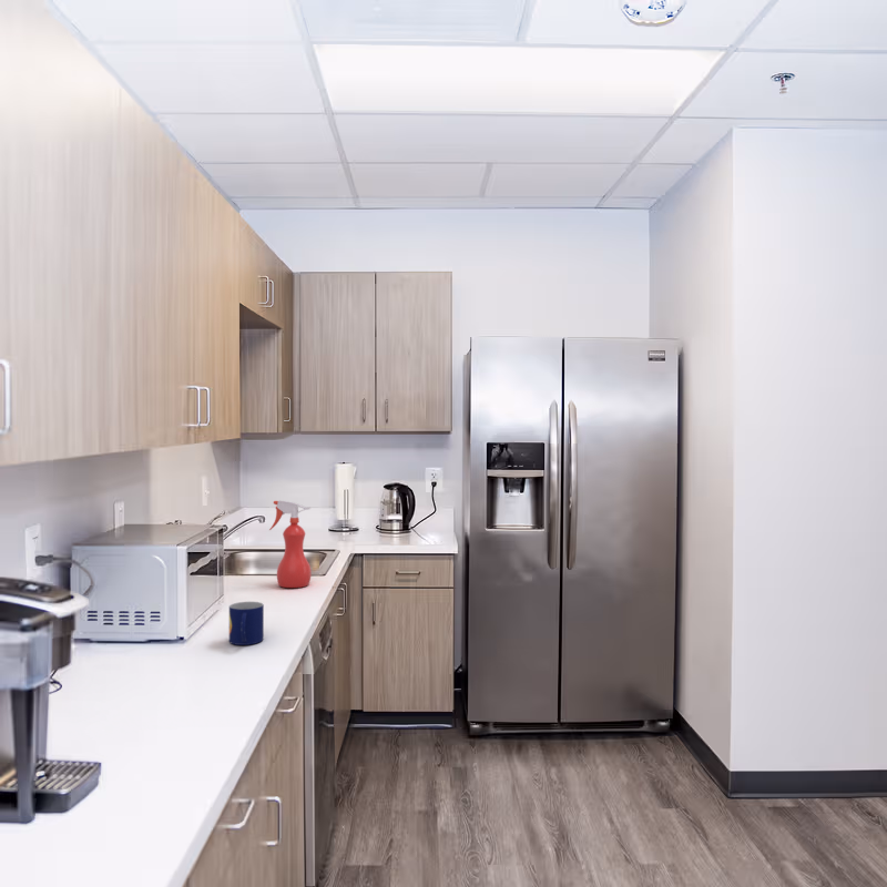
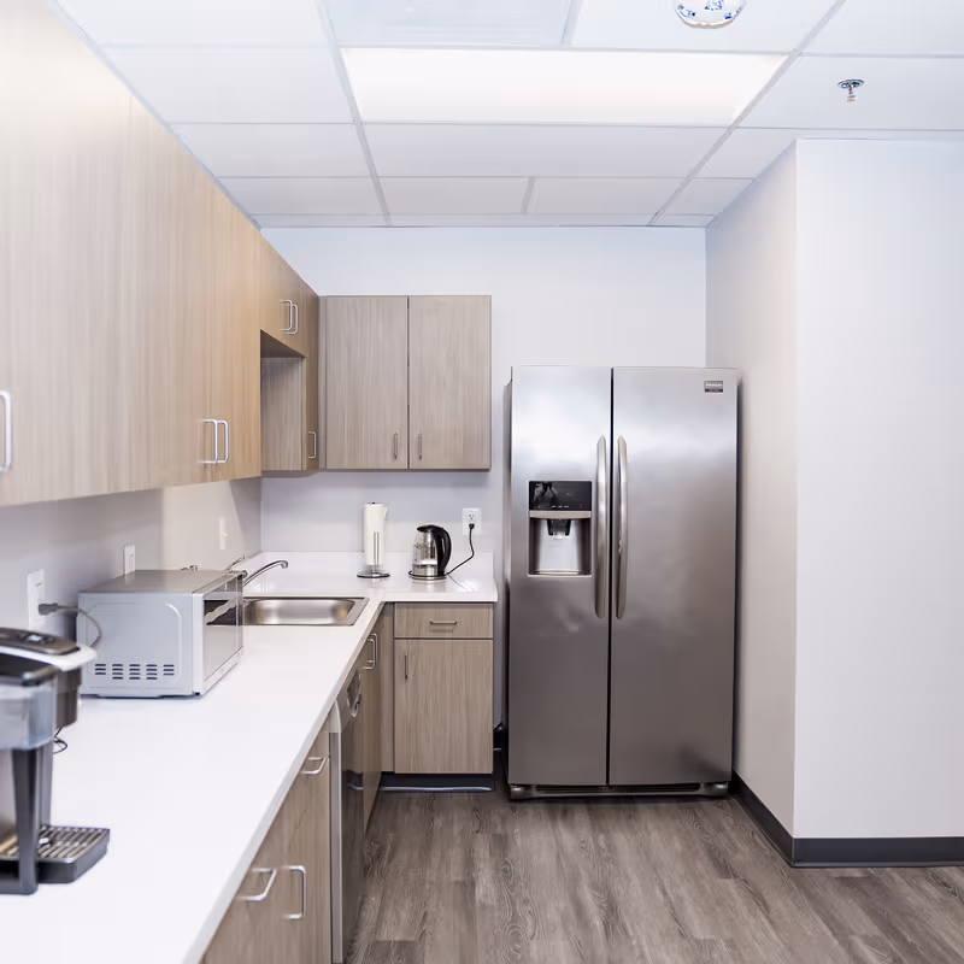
- mug (245, 624)
- spray bottle (289, 542)
